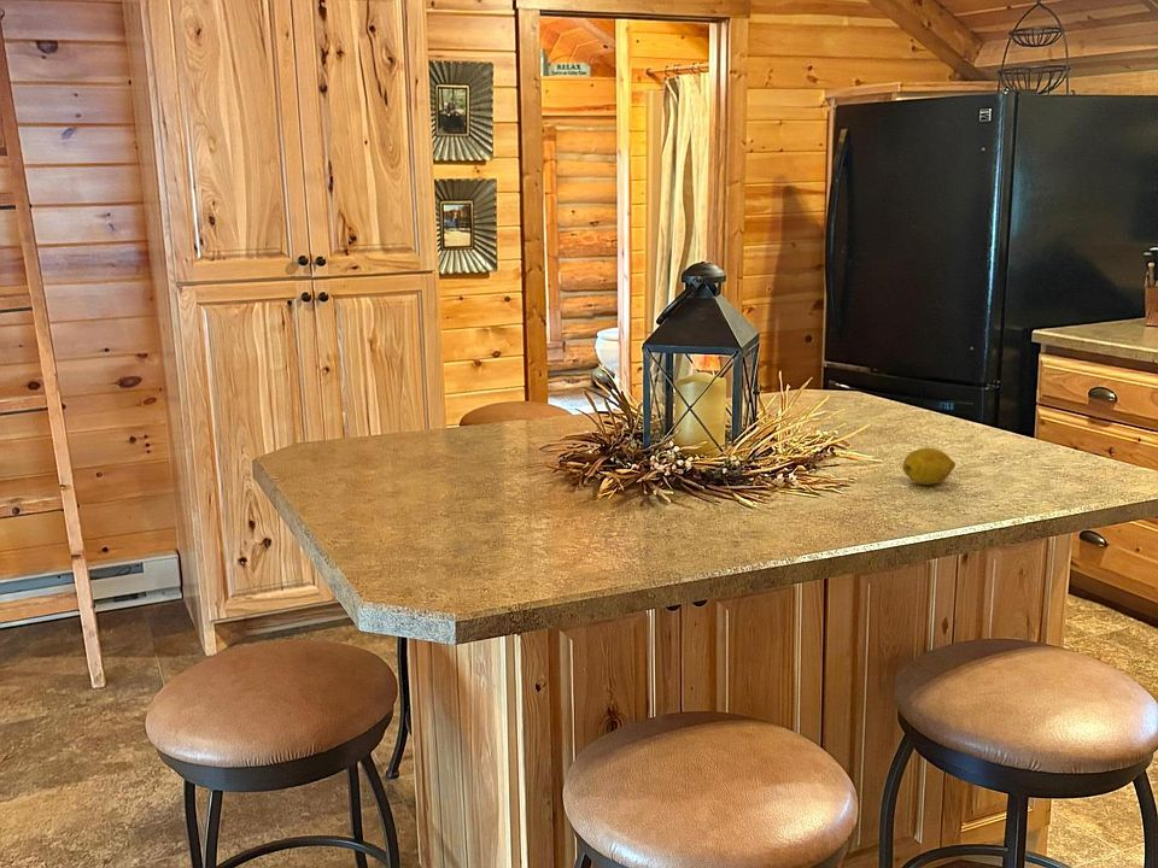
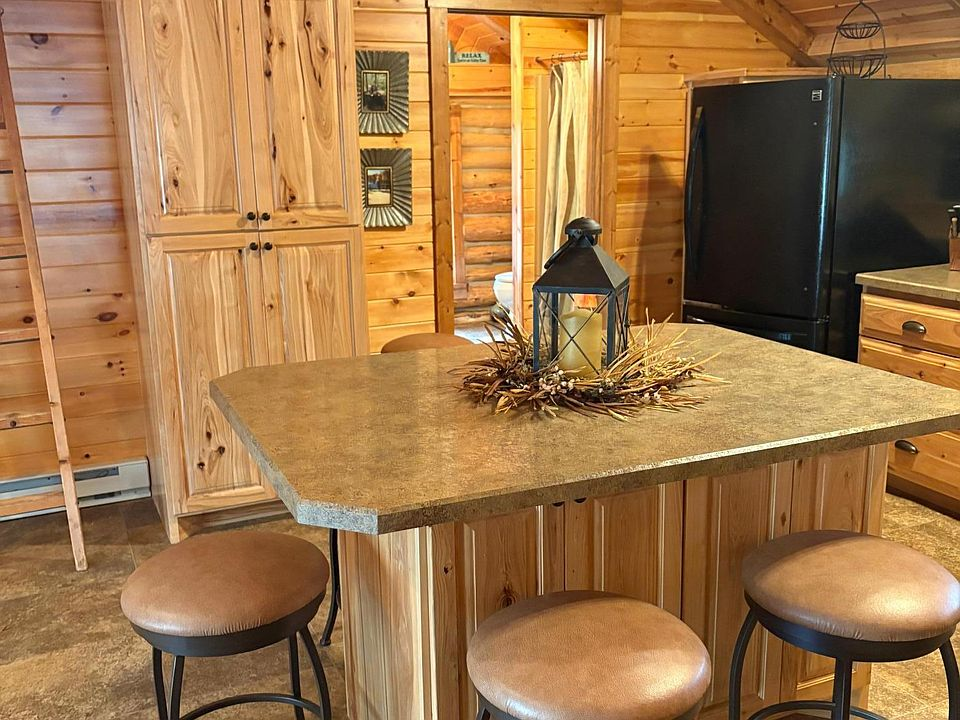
- fruit (929, 465)
